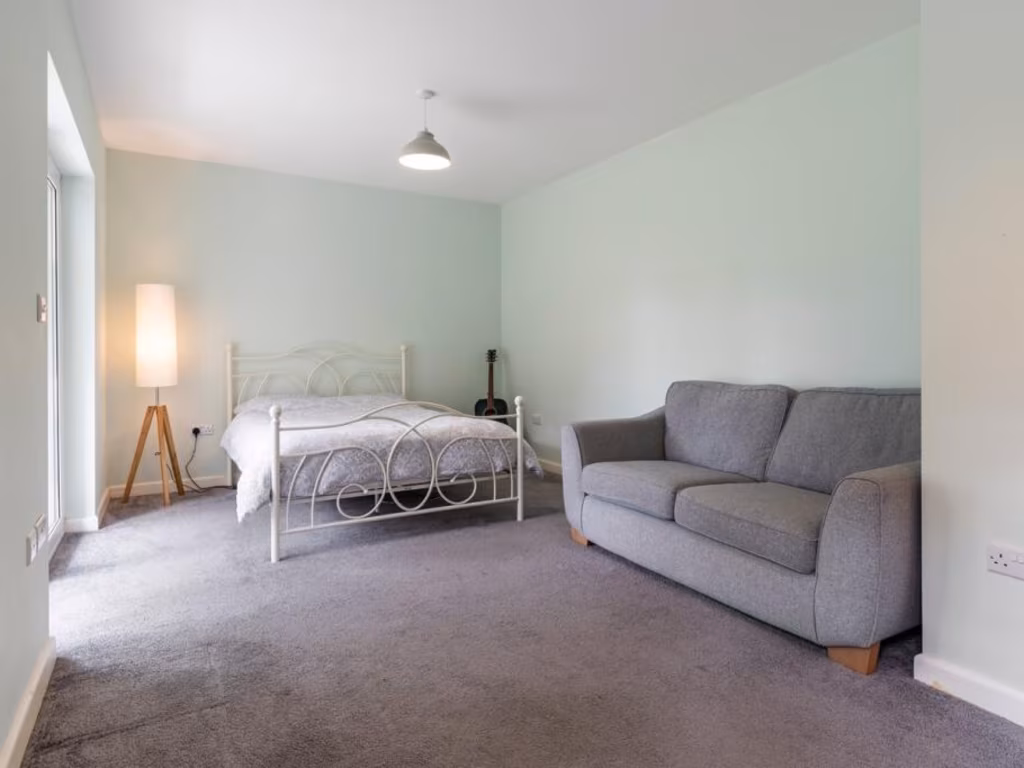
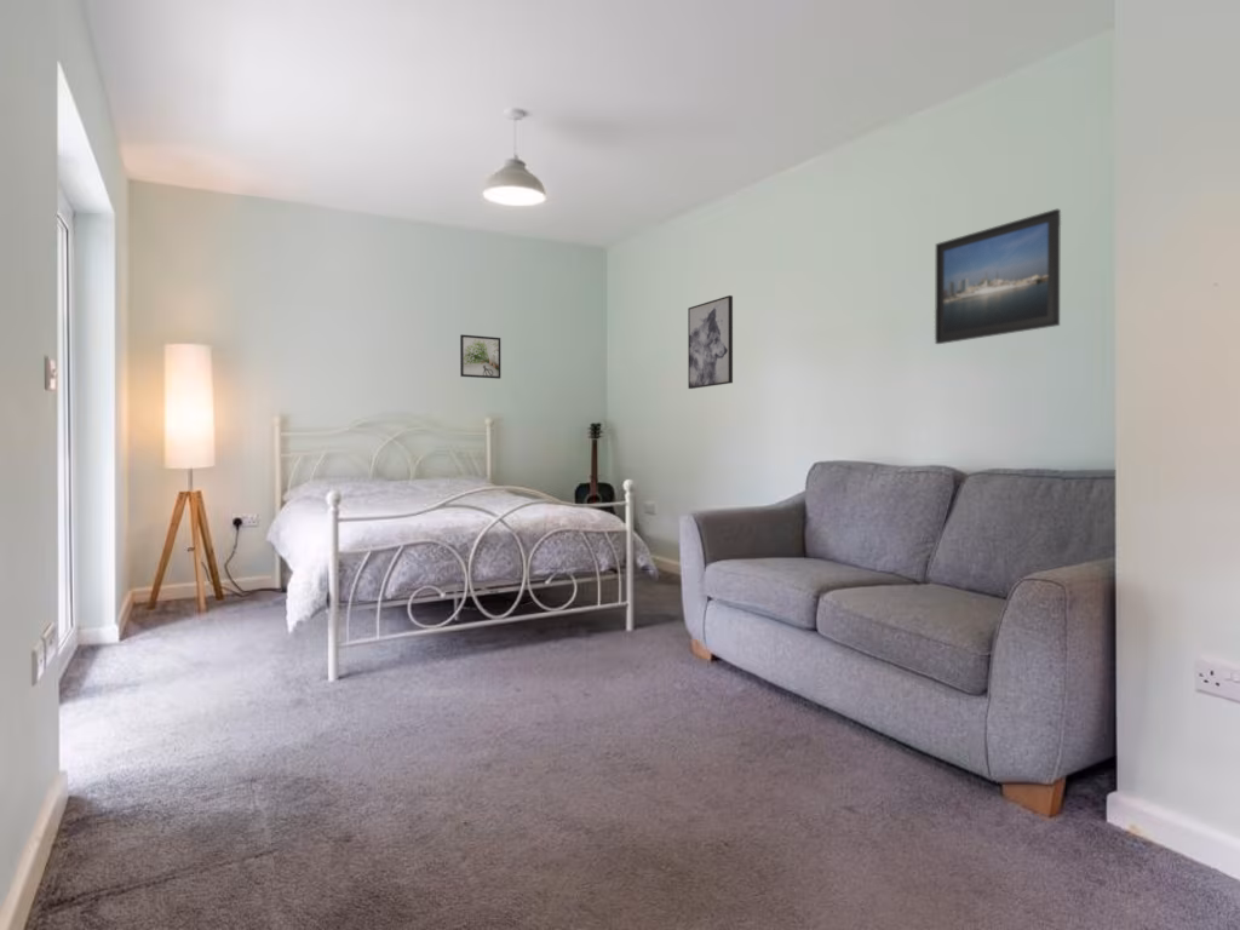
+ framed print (993, 281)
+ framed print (481, 356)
+ wall art (710, 344)
